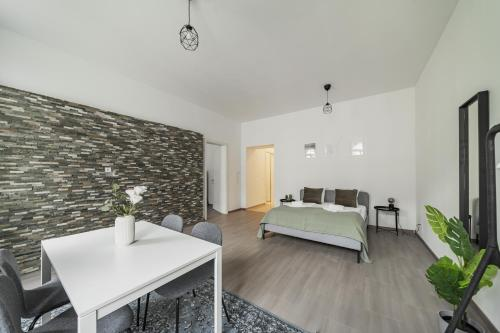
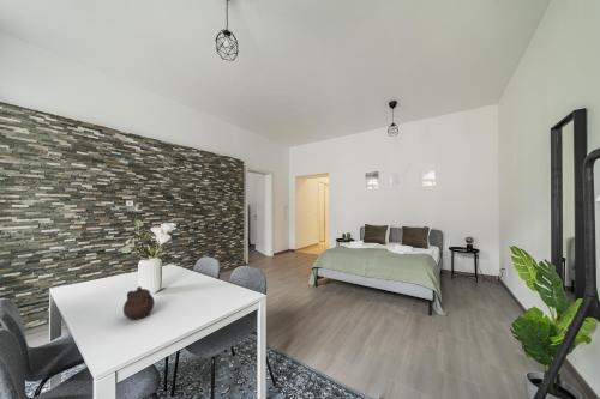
+ teapot (138, 301)
